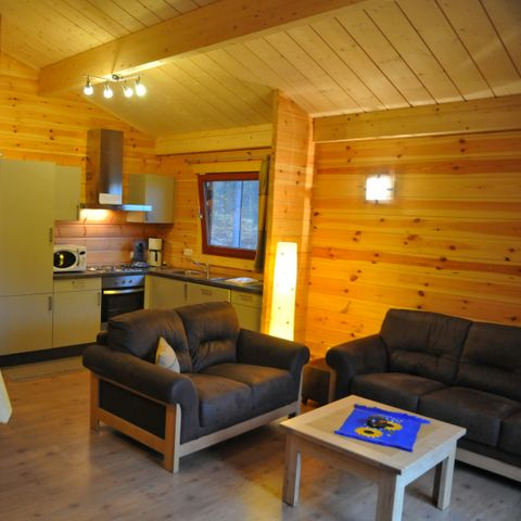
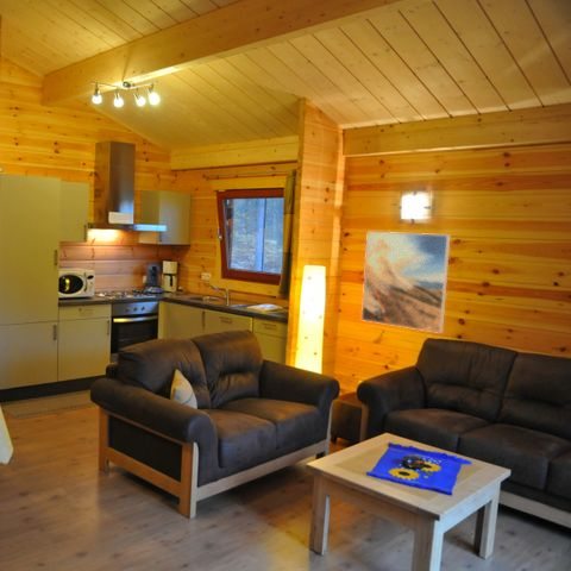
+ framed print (403, 280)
